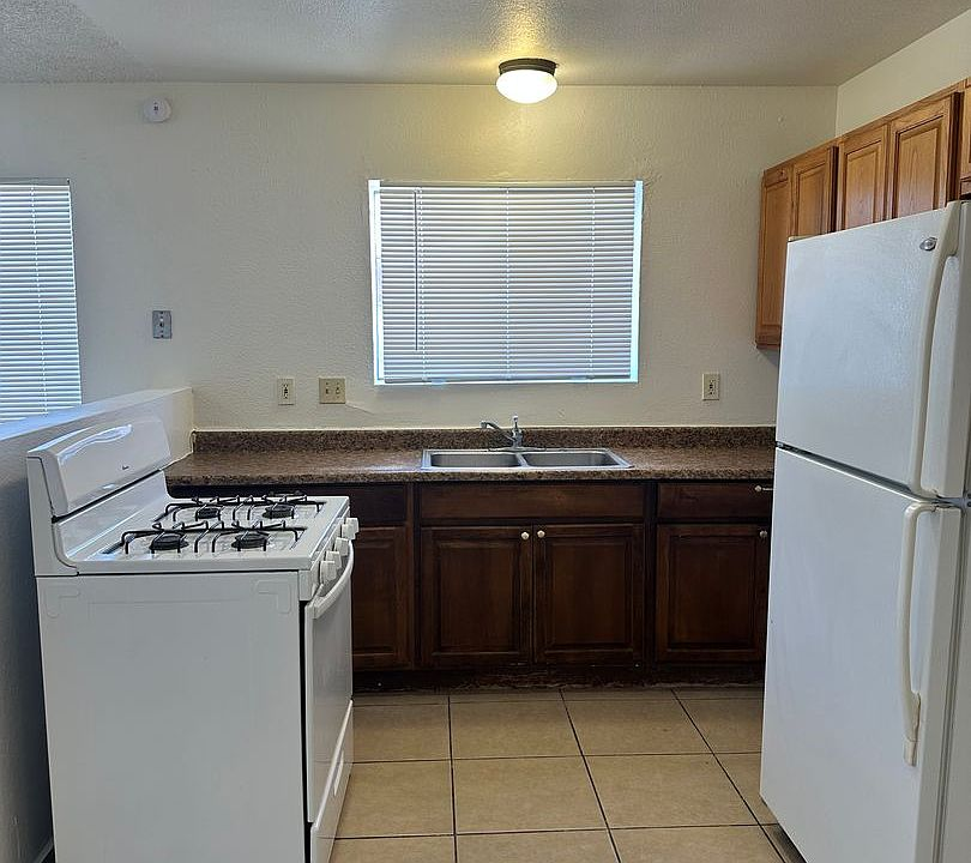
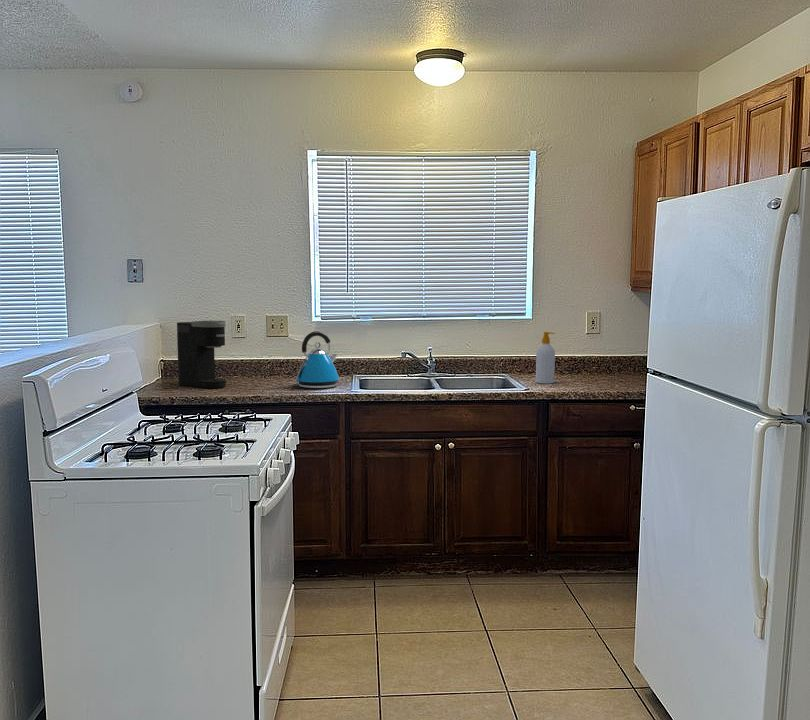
+ kettle (316, 358)
+ coffee maker (201, 353)
+ soap bottle (546, 357)
